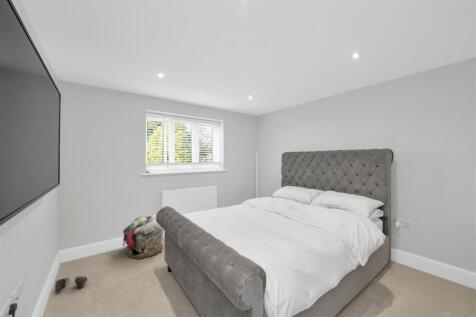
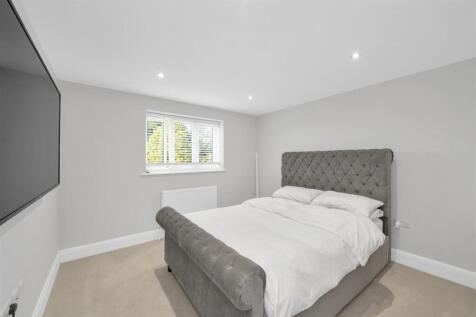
- laundry basket (146, 232)
- shoes (69, 280)
